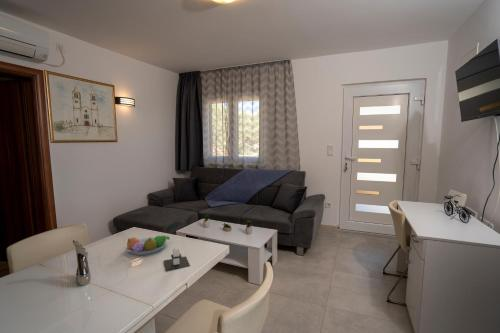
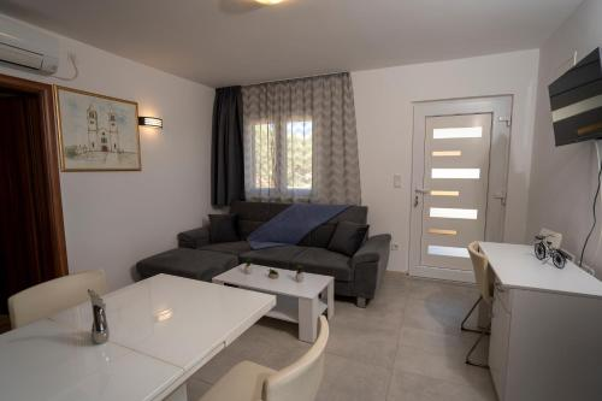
- architectural model (176, 255)
- fruit bowl (148, 240)
